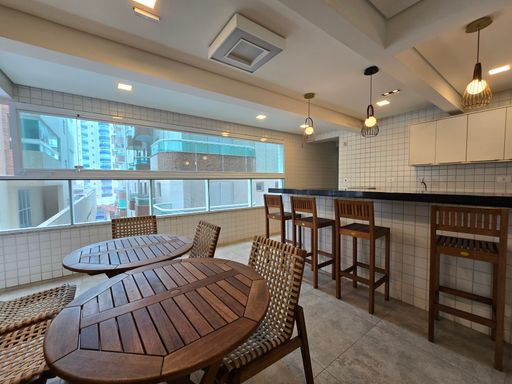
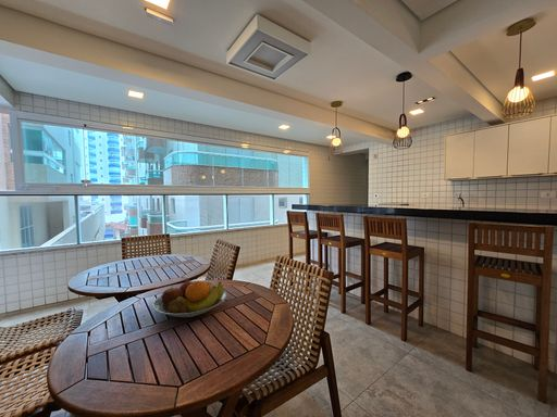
+ fruit bowl (191, 294)
